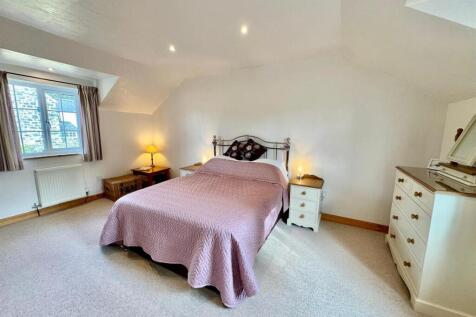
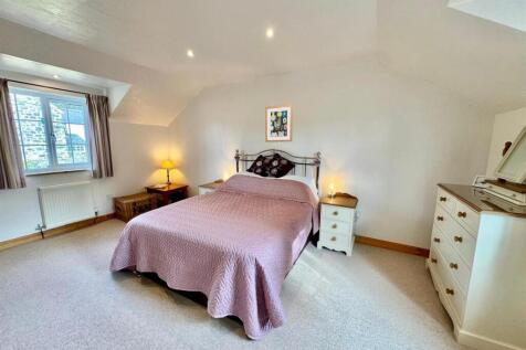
+ wall art (278, 124)
